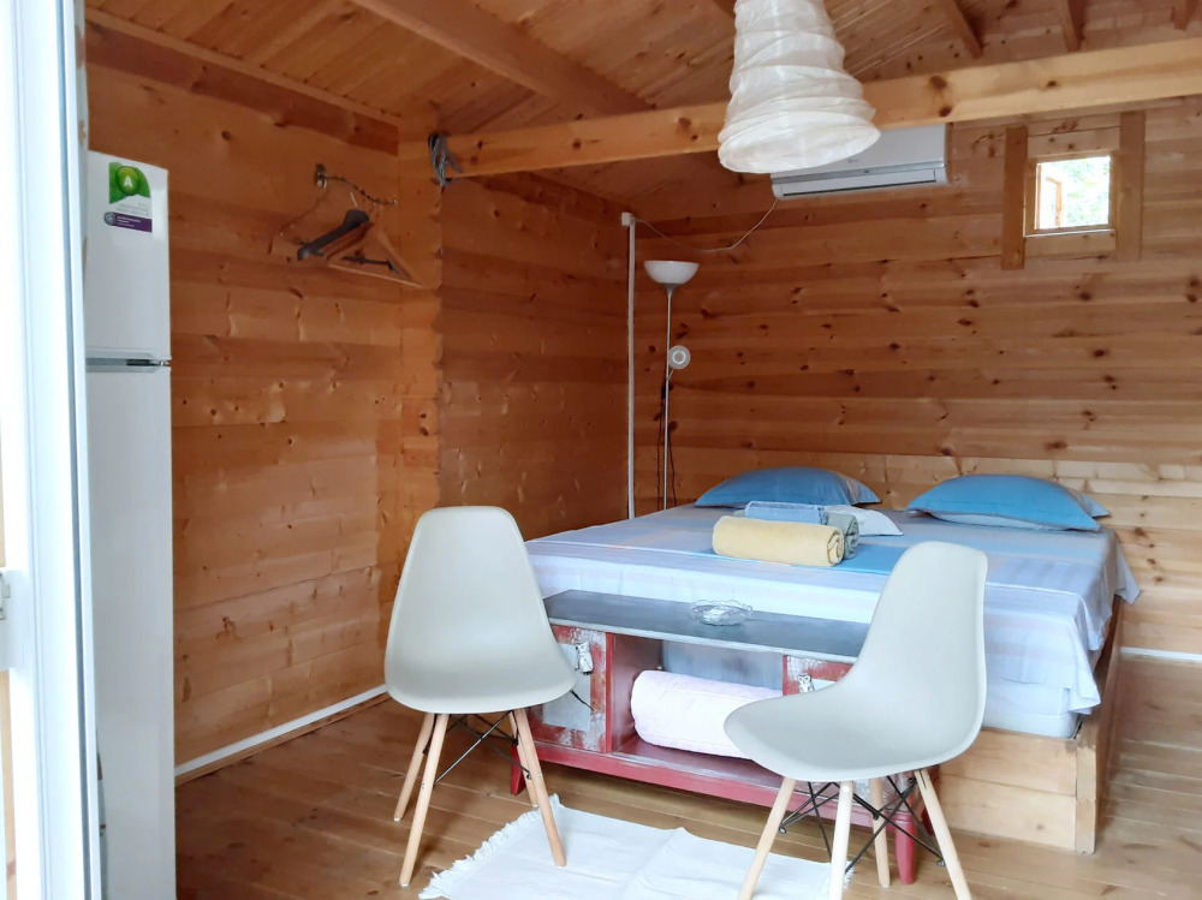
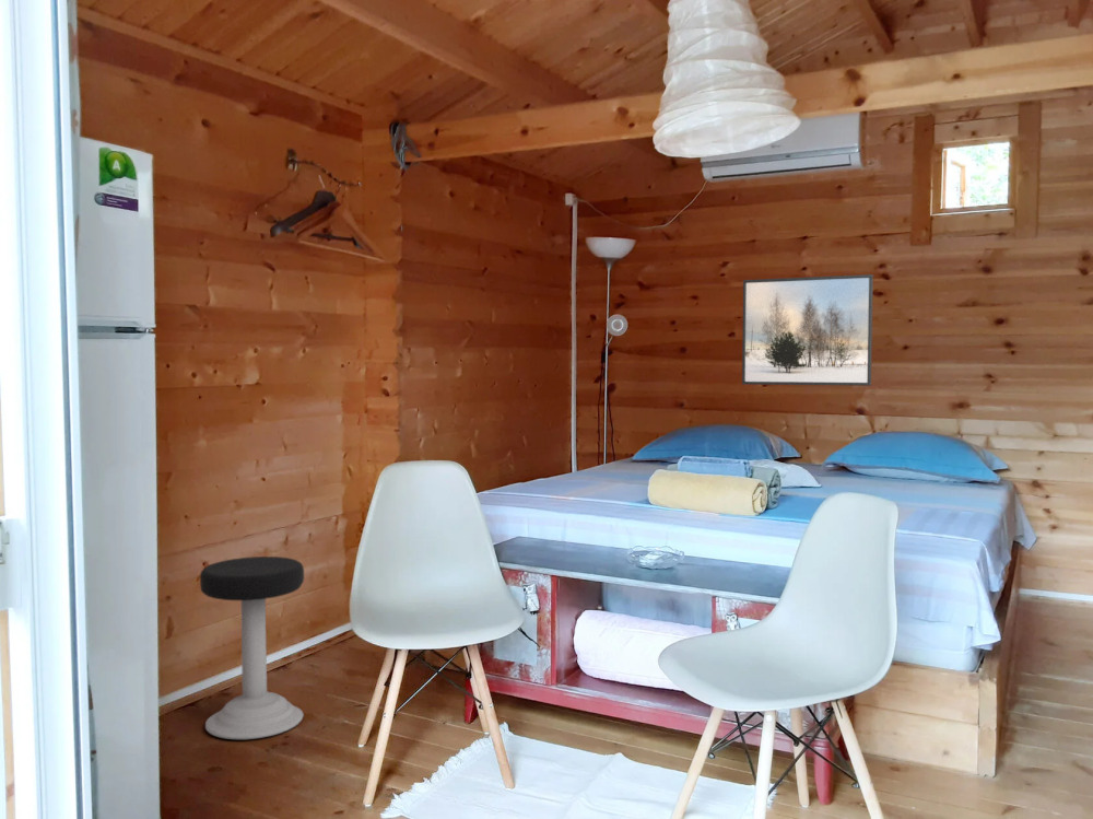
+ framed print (804, 331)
+ stool (254, 644)
